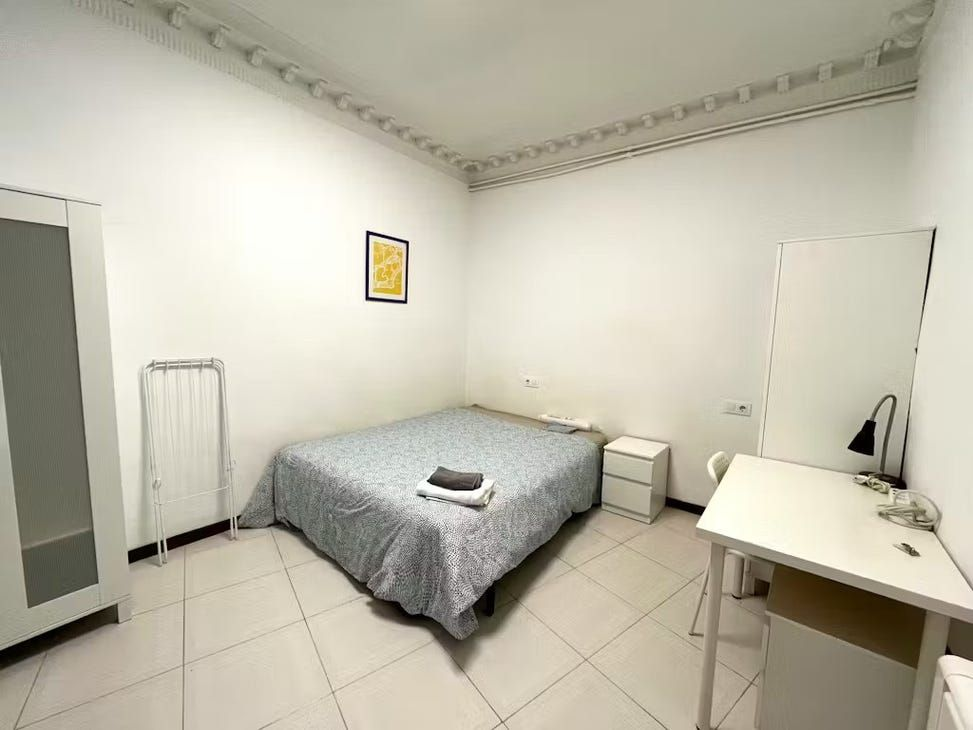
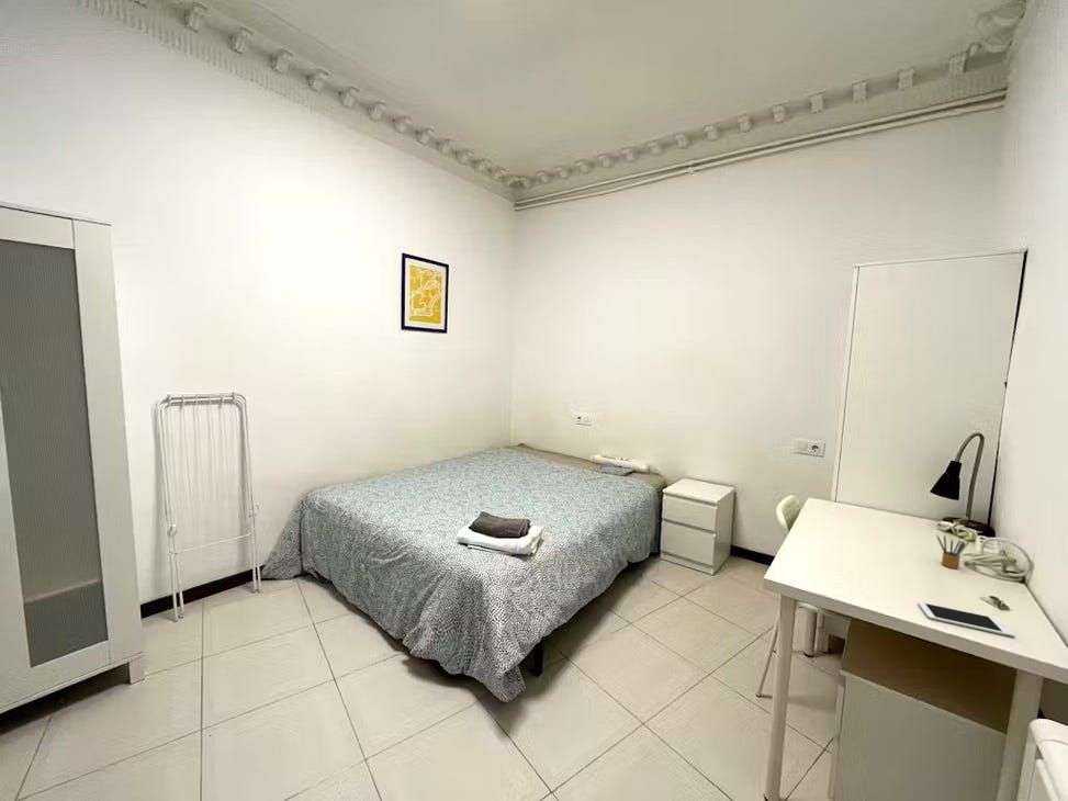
+ cell phone (963, 618)
+ pencil box (951, 551)
